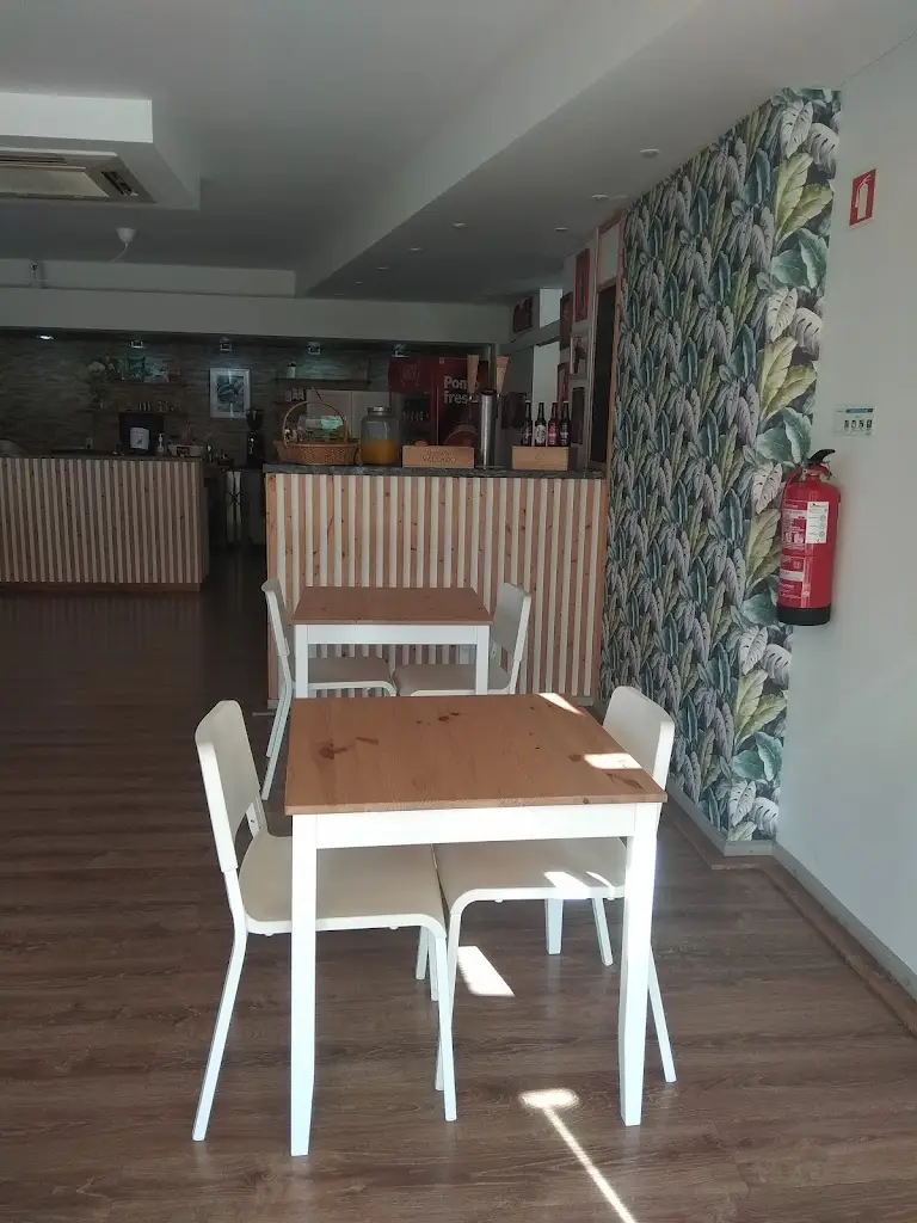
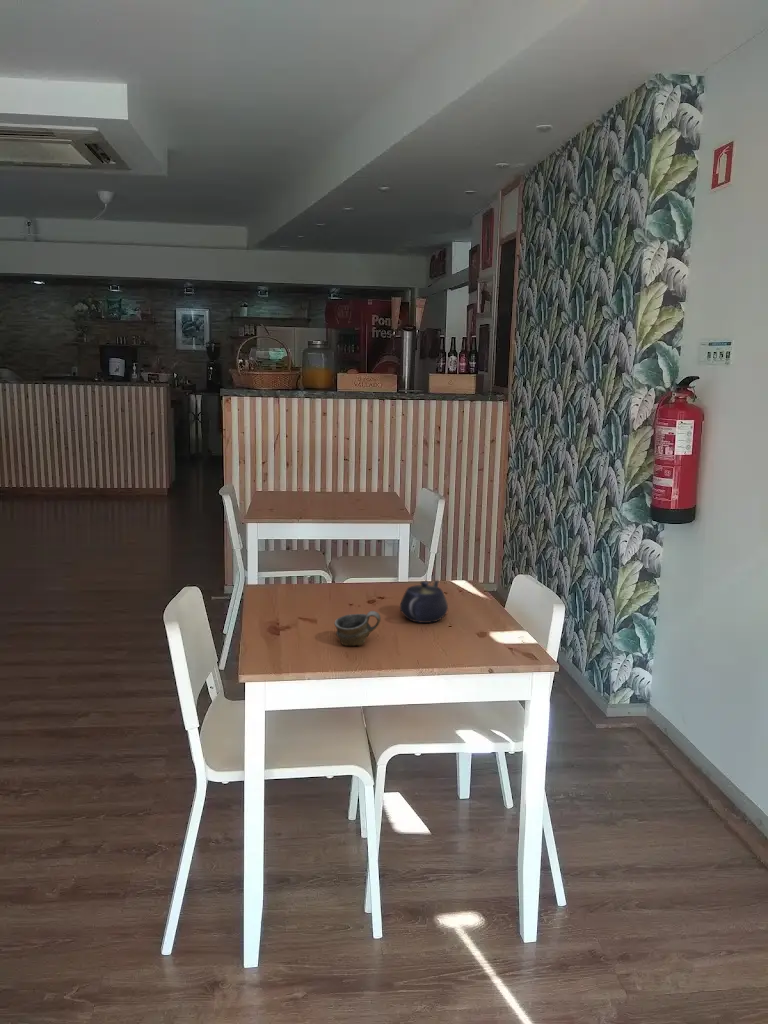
+ cup (354, 627)
+ teapot (424, 599)
